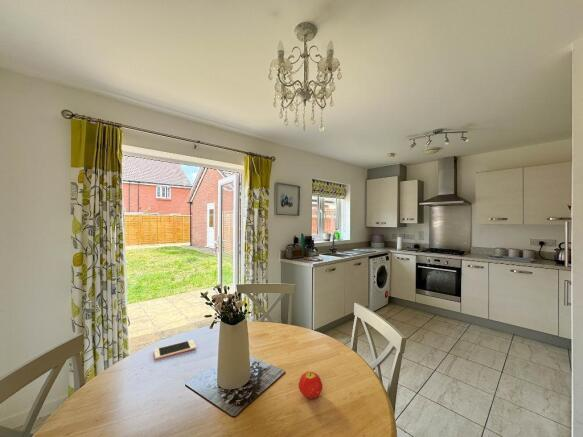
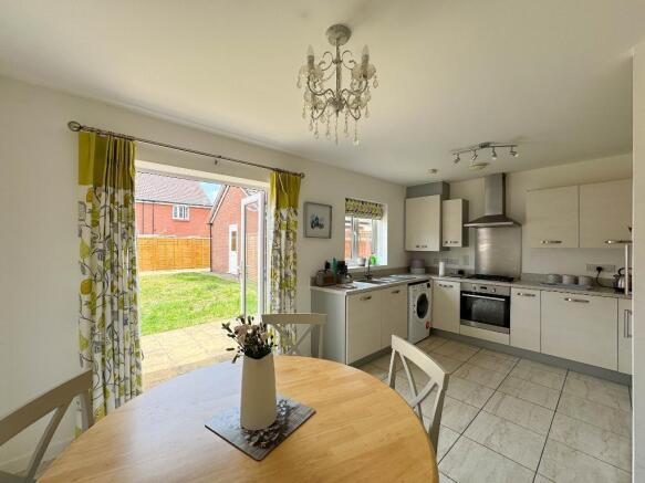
- cell phone (175, 348)
- fruit (310, 383)
